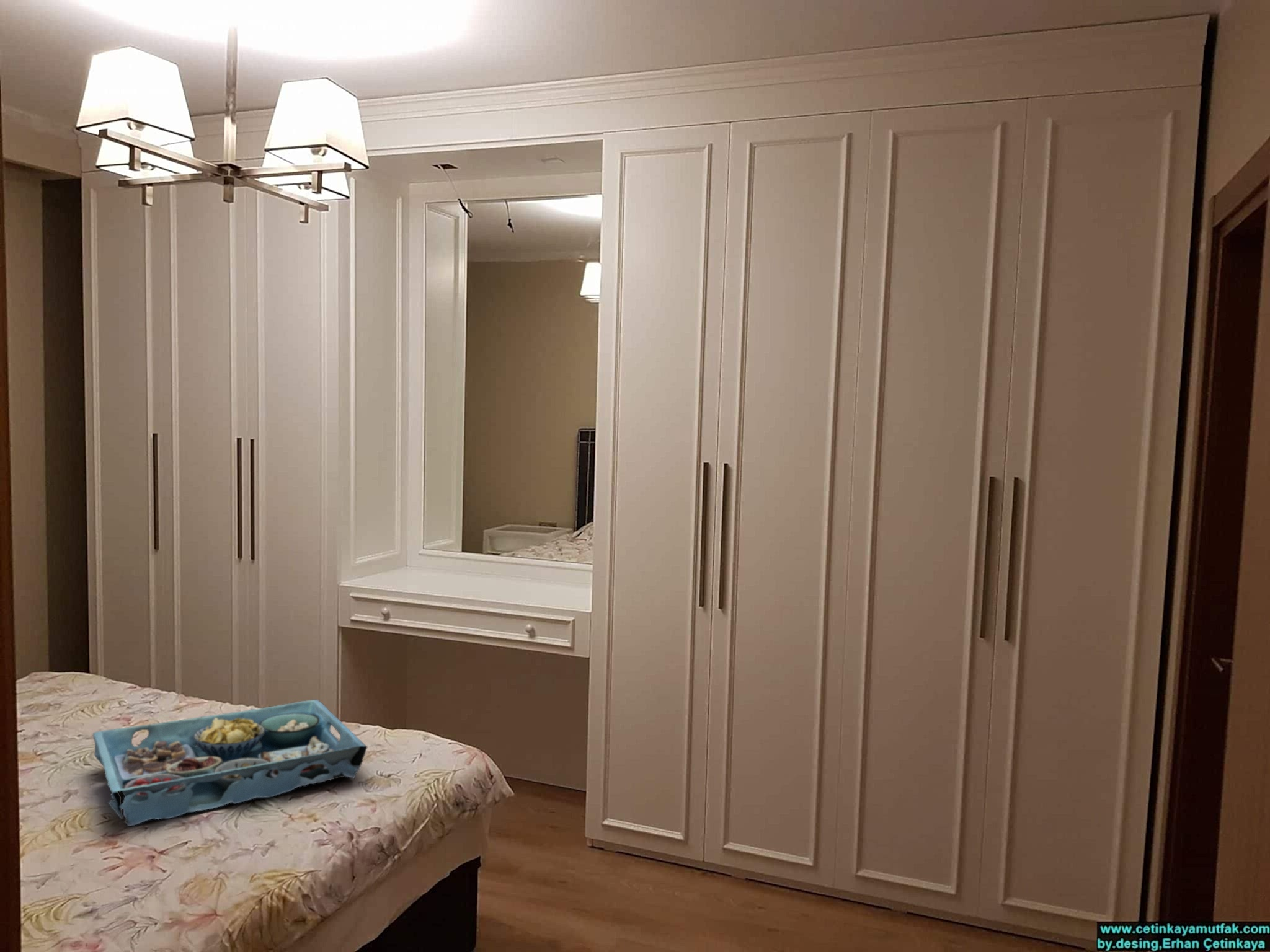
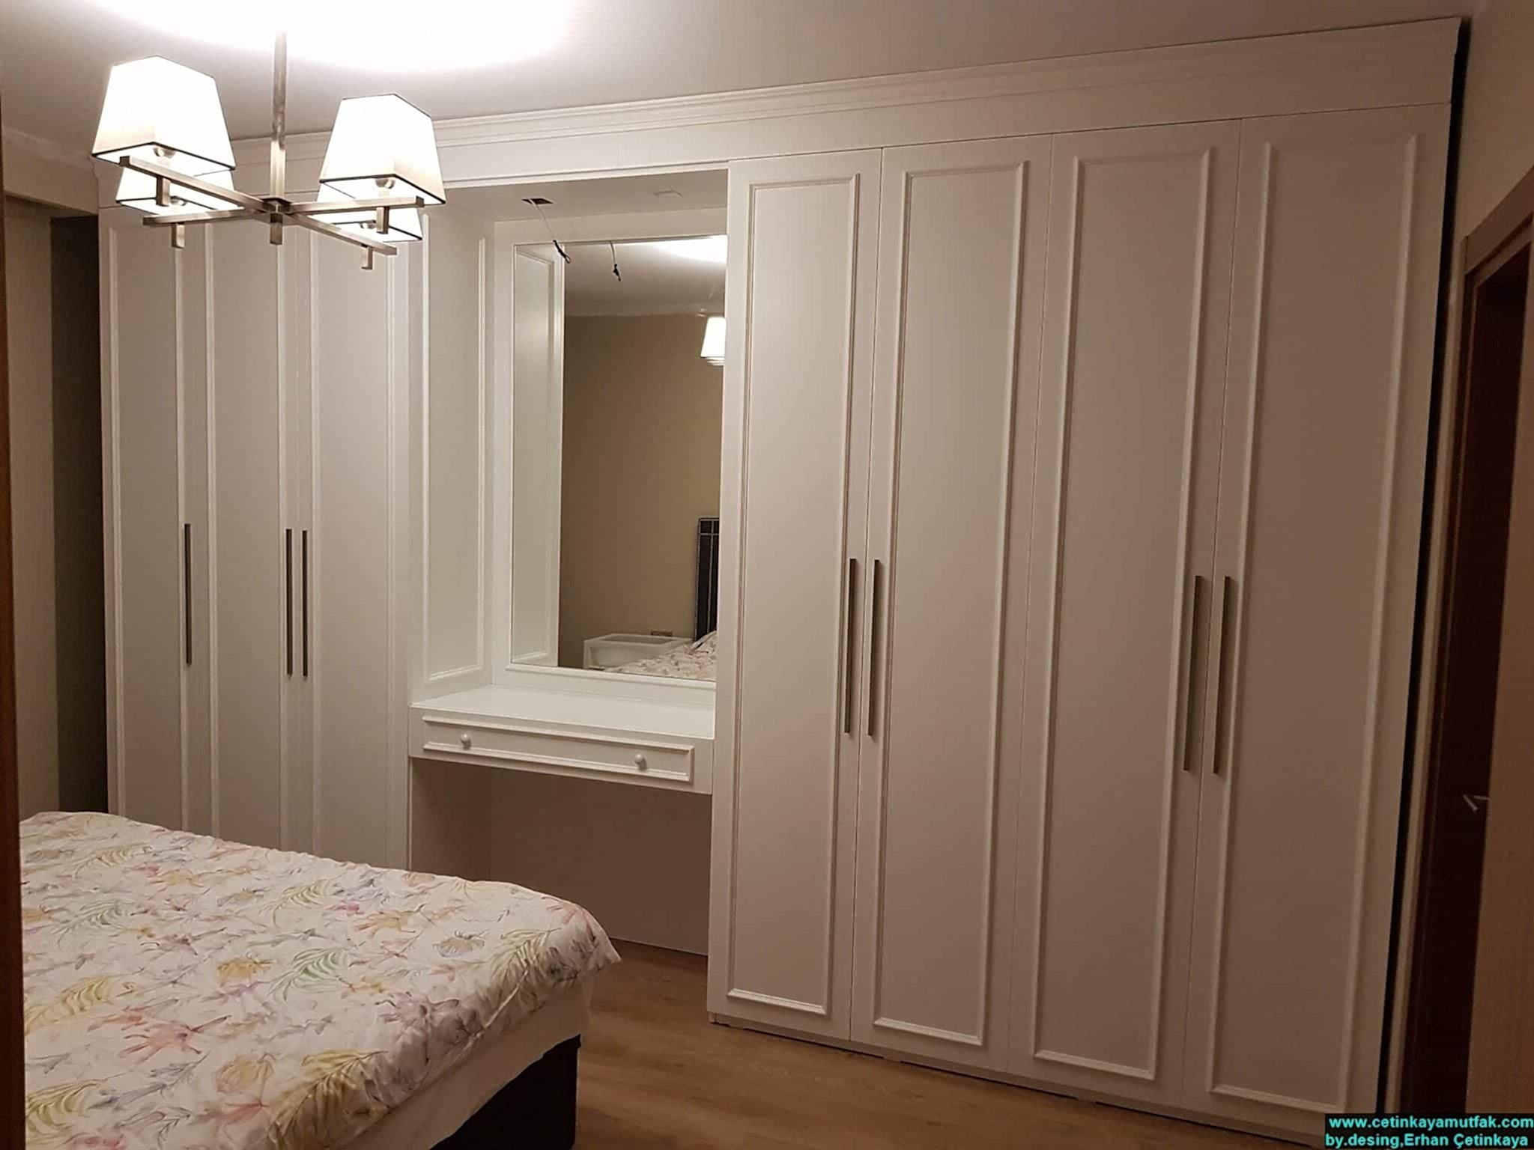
- serving tray (229, 752)
